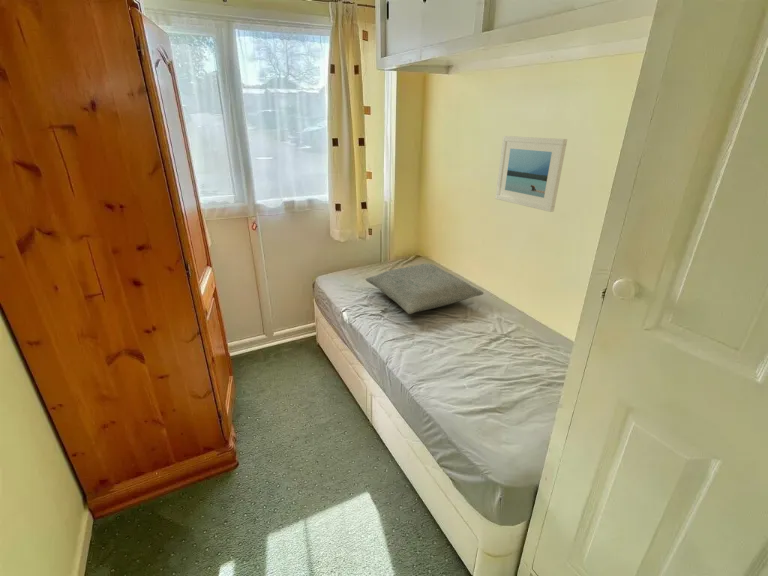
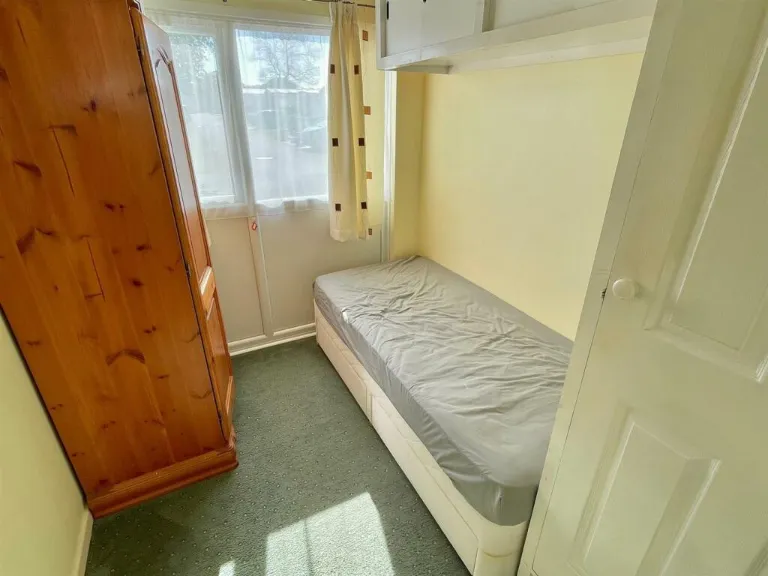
- pillow (422, 286)
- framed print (527, 172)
